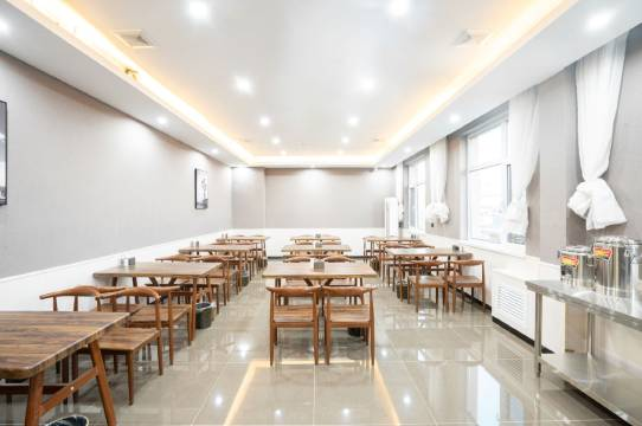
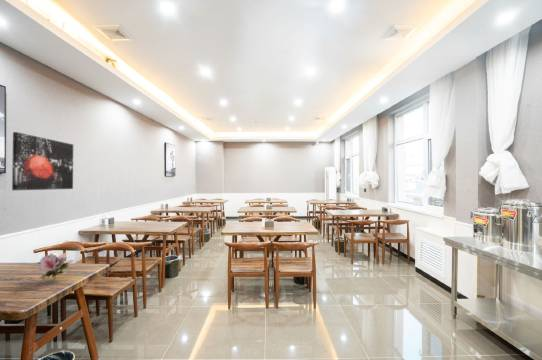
+ wall art (46, 164)
+ flower (55, 266)
